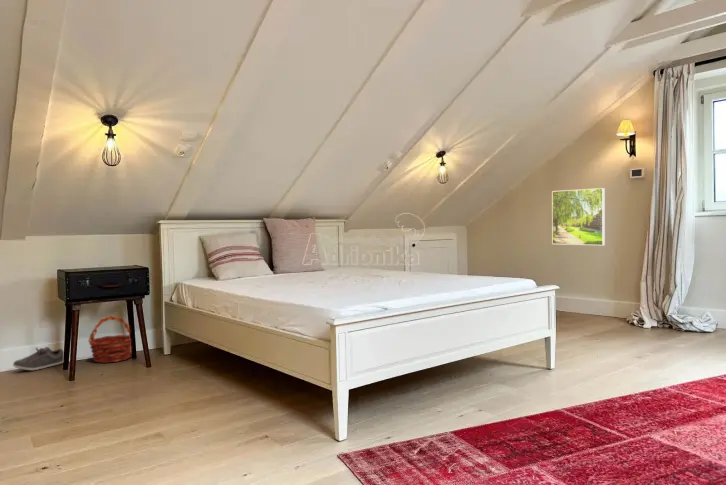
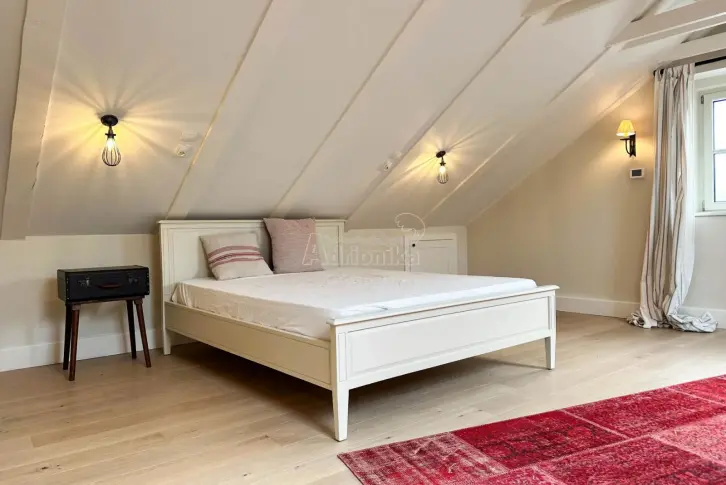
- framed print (577, 217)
- shoe (38, 357)
- basket (111, 337)
